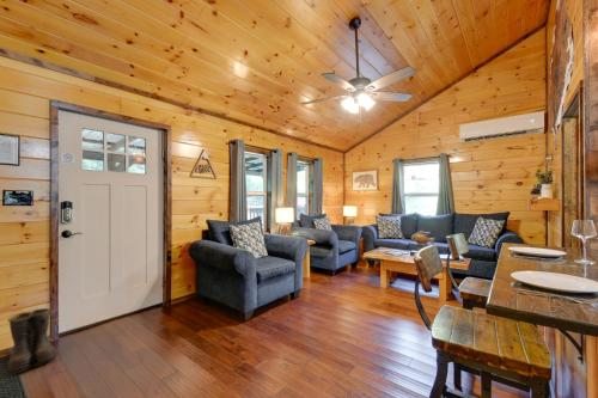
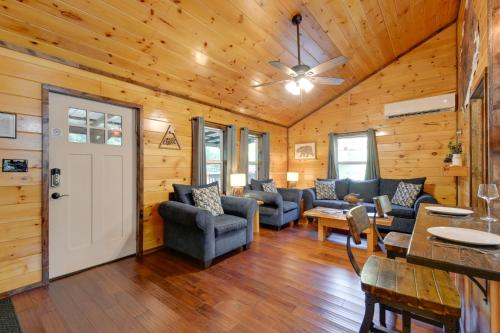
- boots (31, 337)
